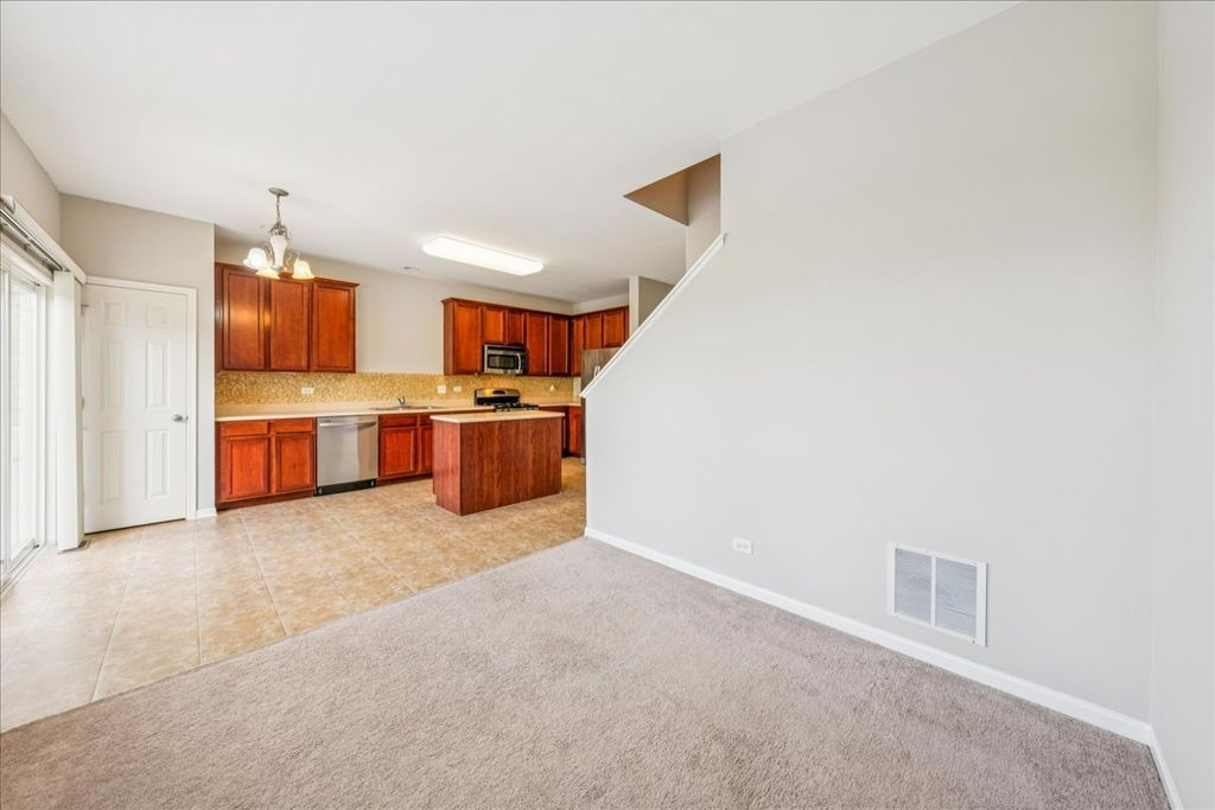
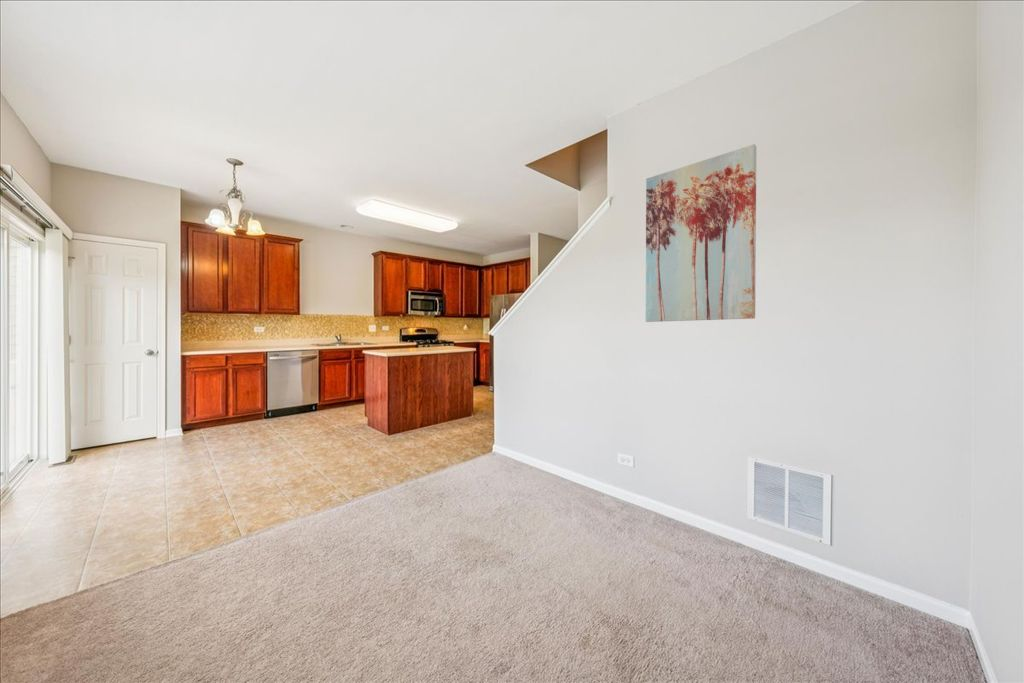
+ wall art (695, 242)
